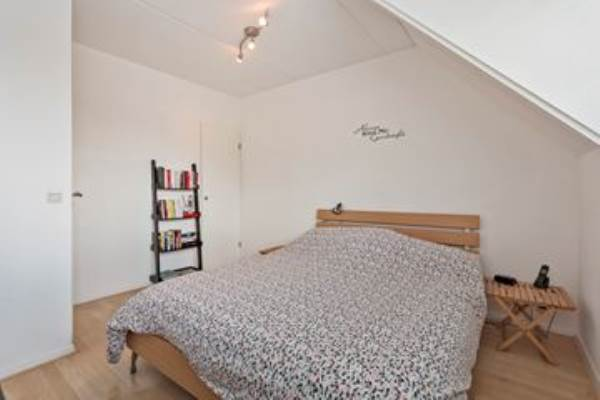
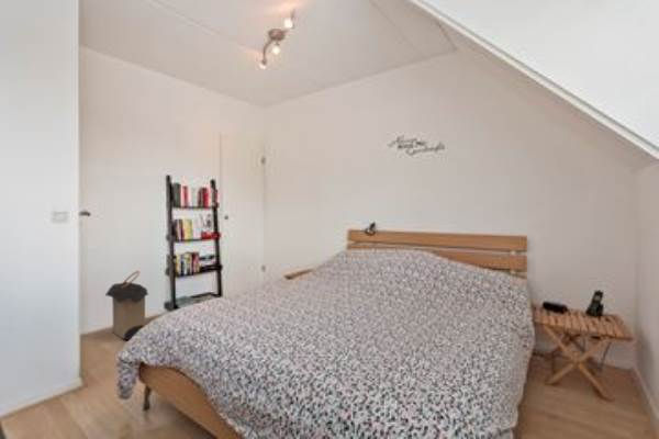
+ laundry hamper (126, 302)
